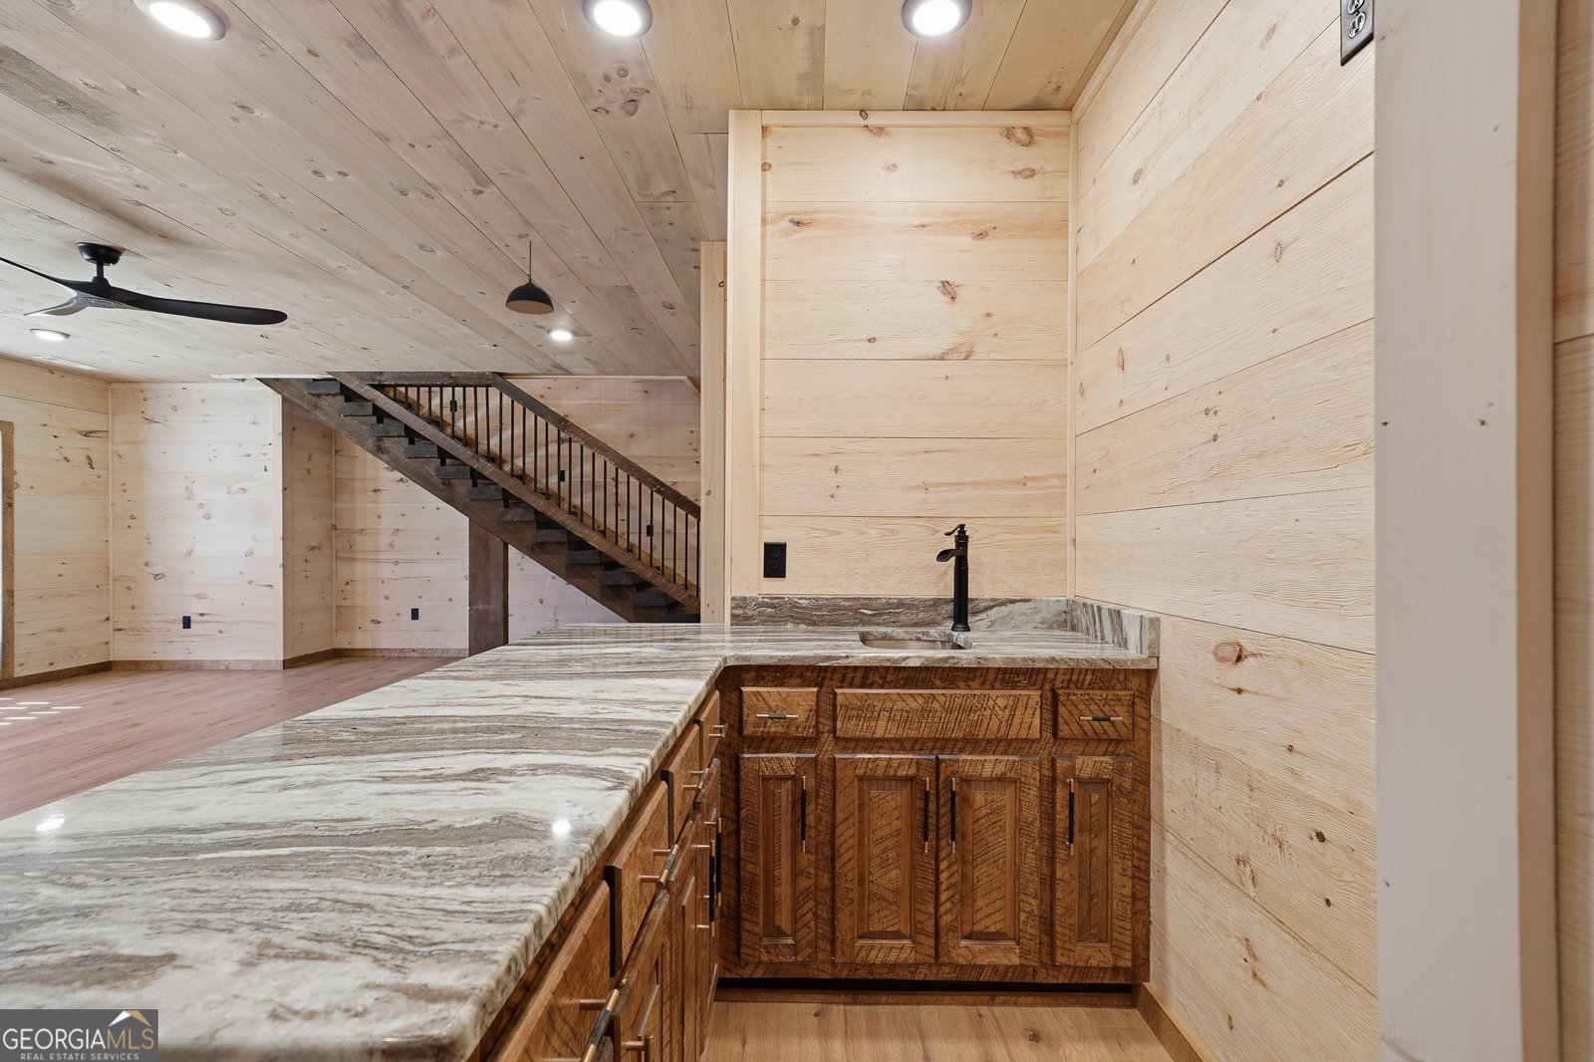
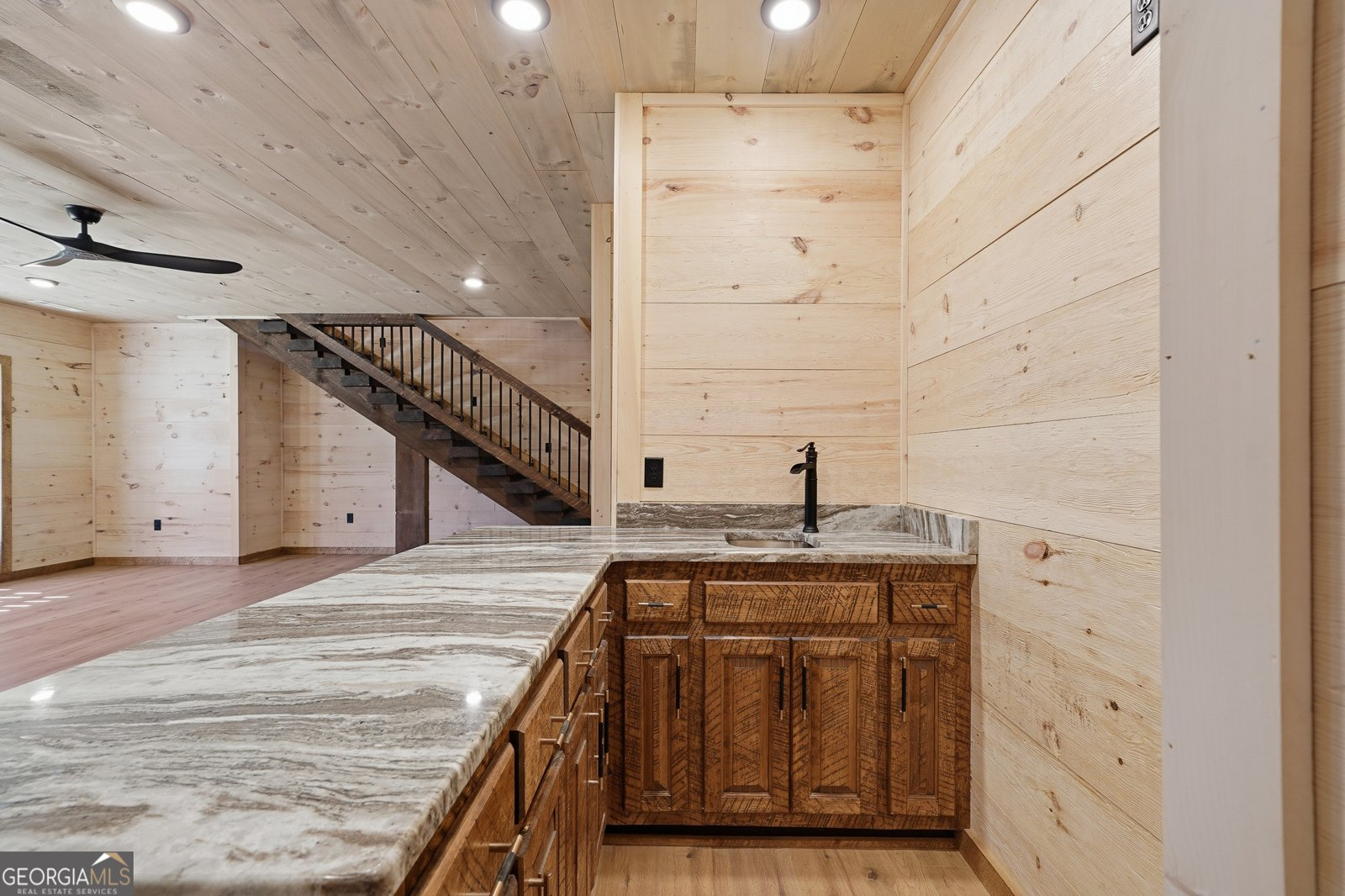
- pendant light (530, 274)
